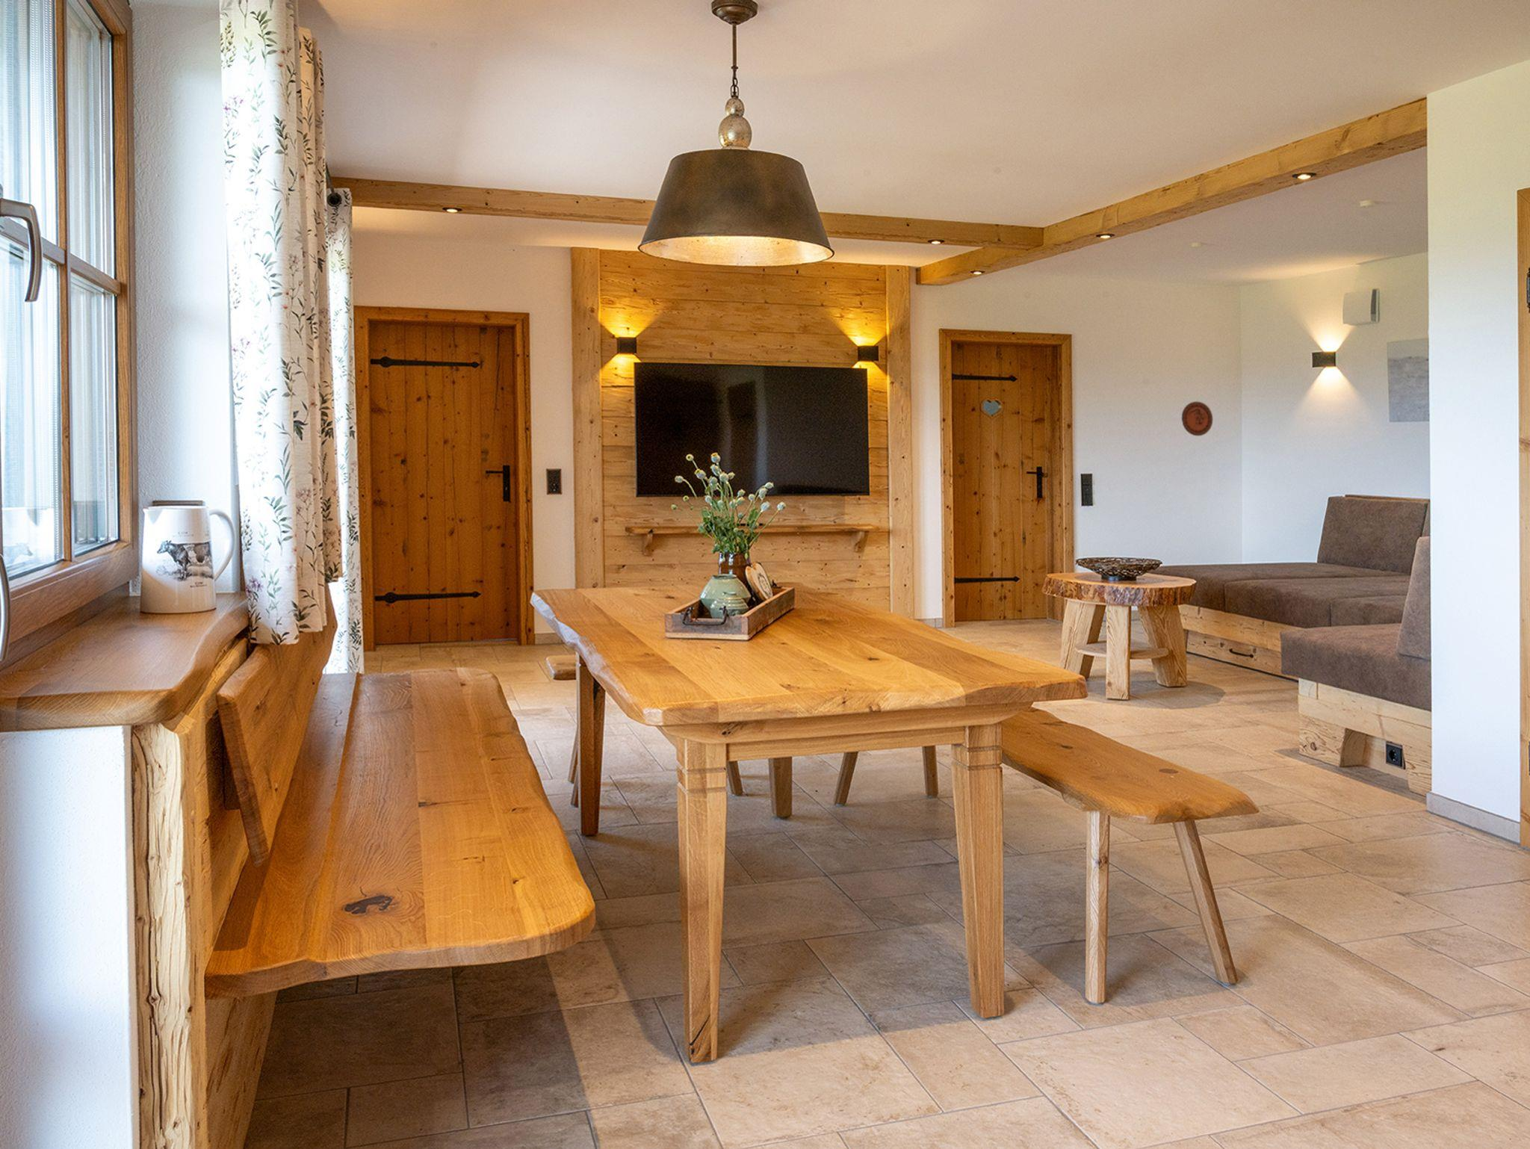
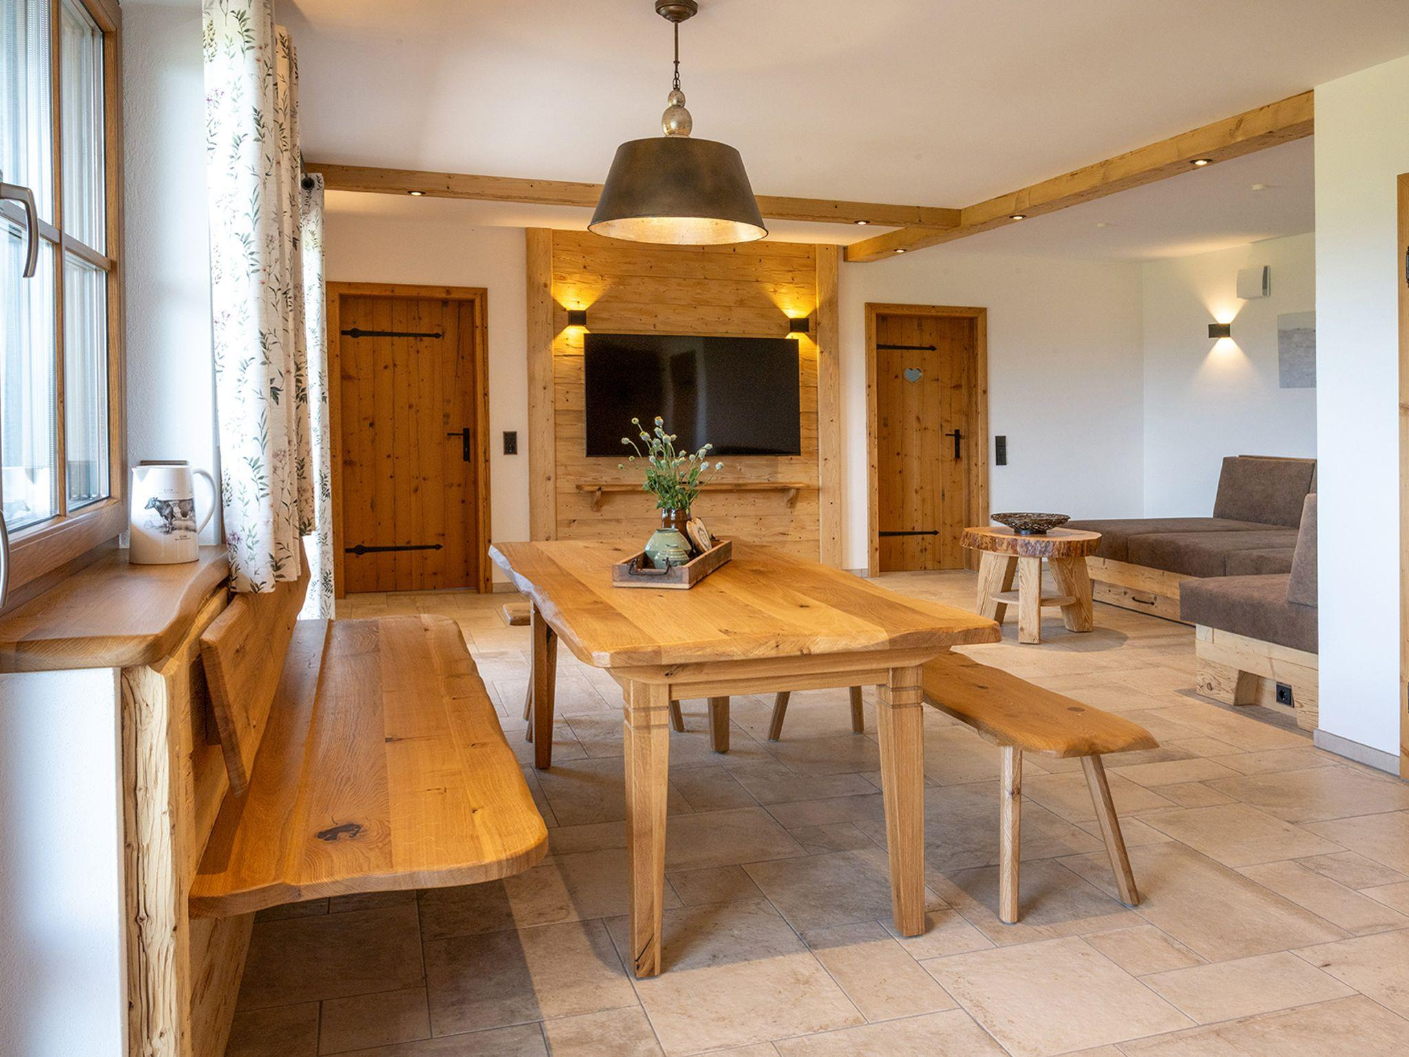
- decorative plate (1197, 419)
